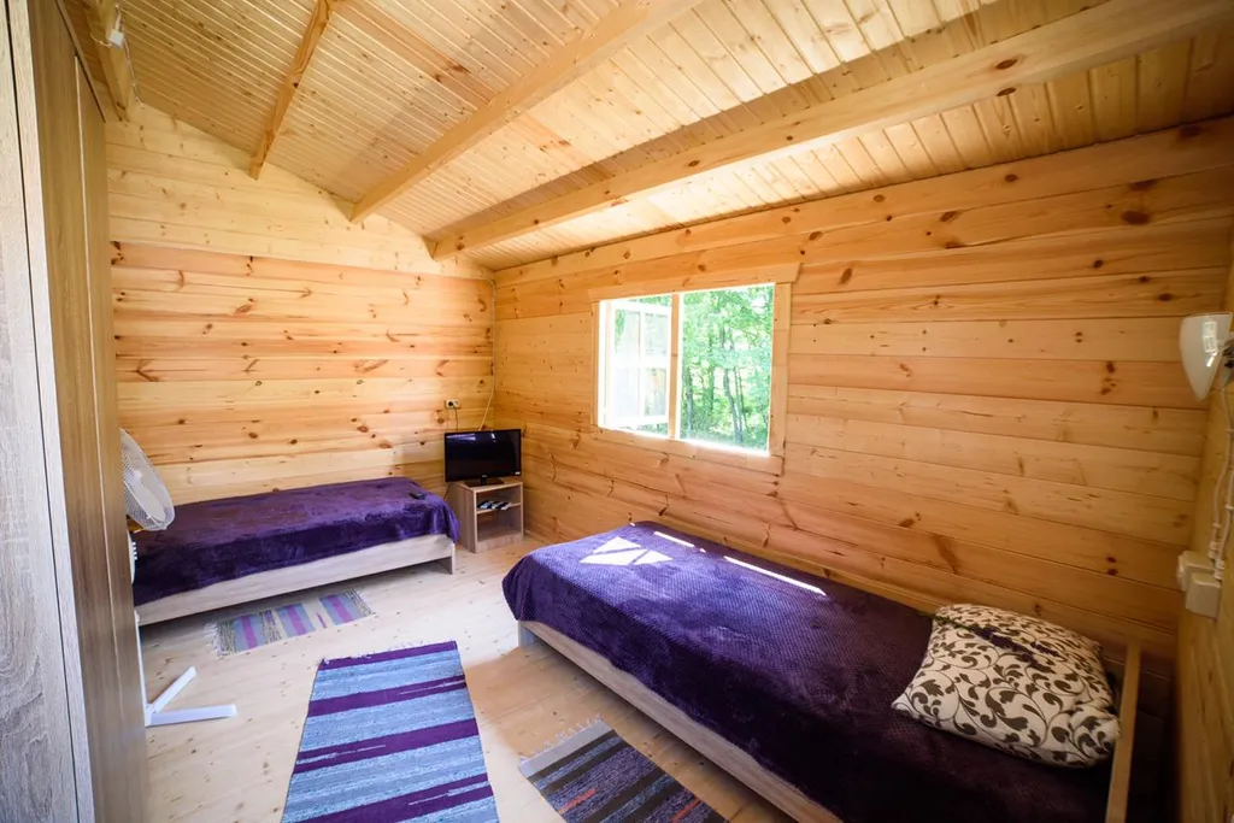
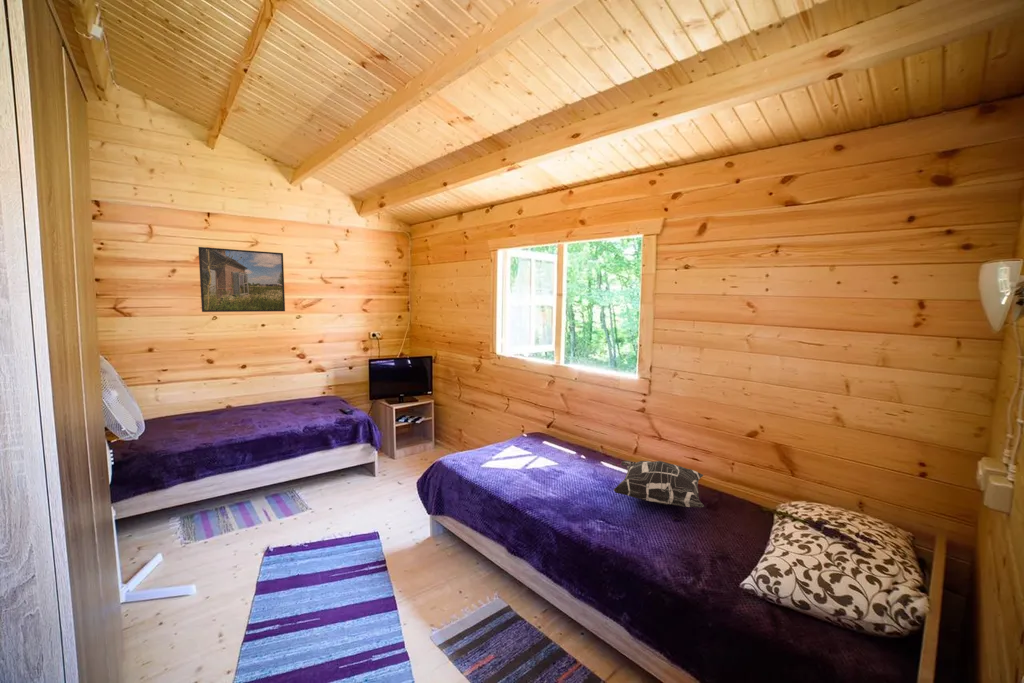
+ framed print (244, 281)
+ decorative pillow (658, 480)
